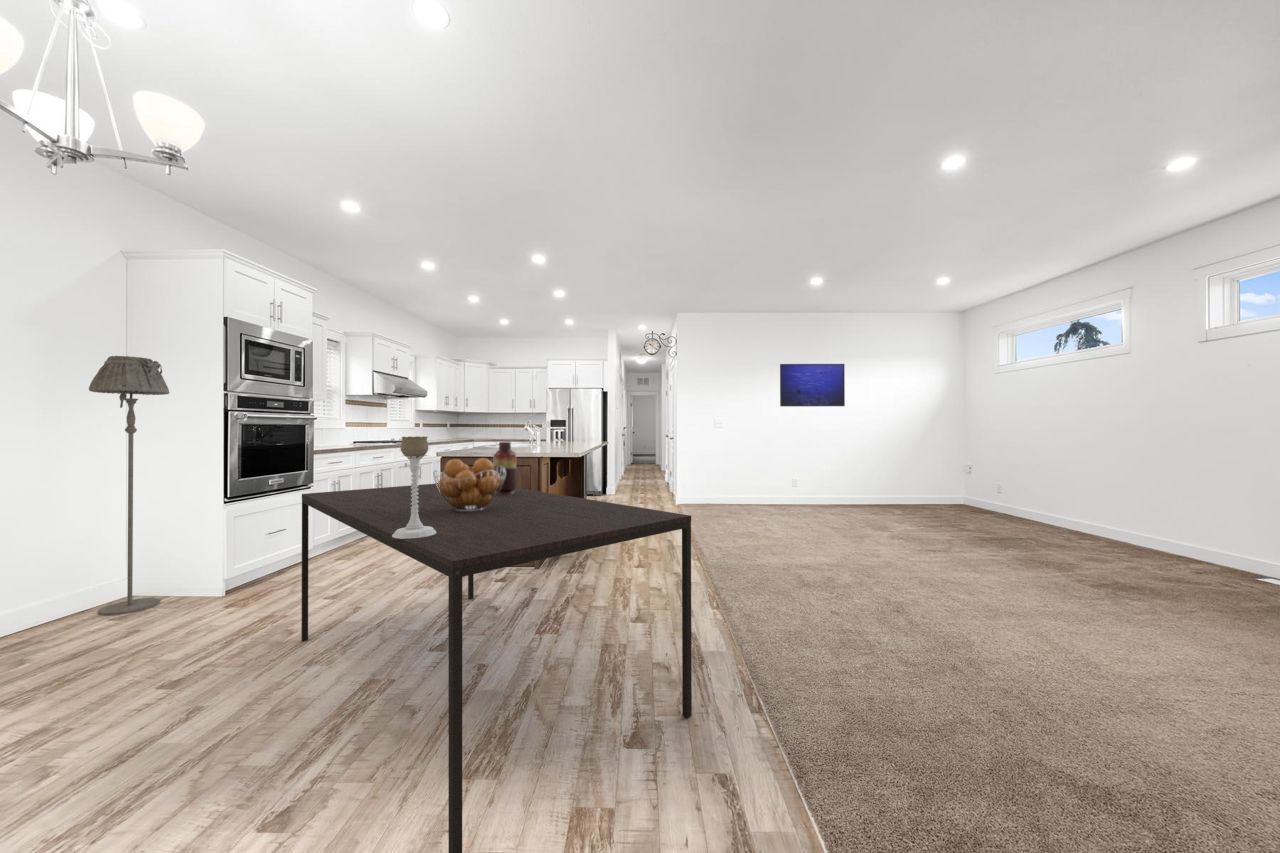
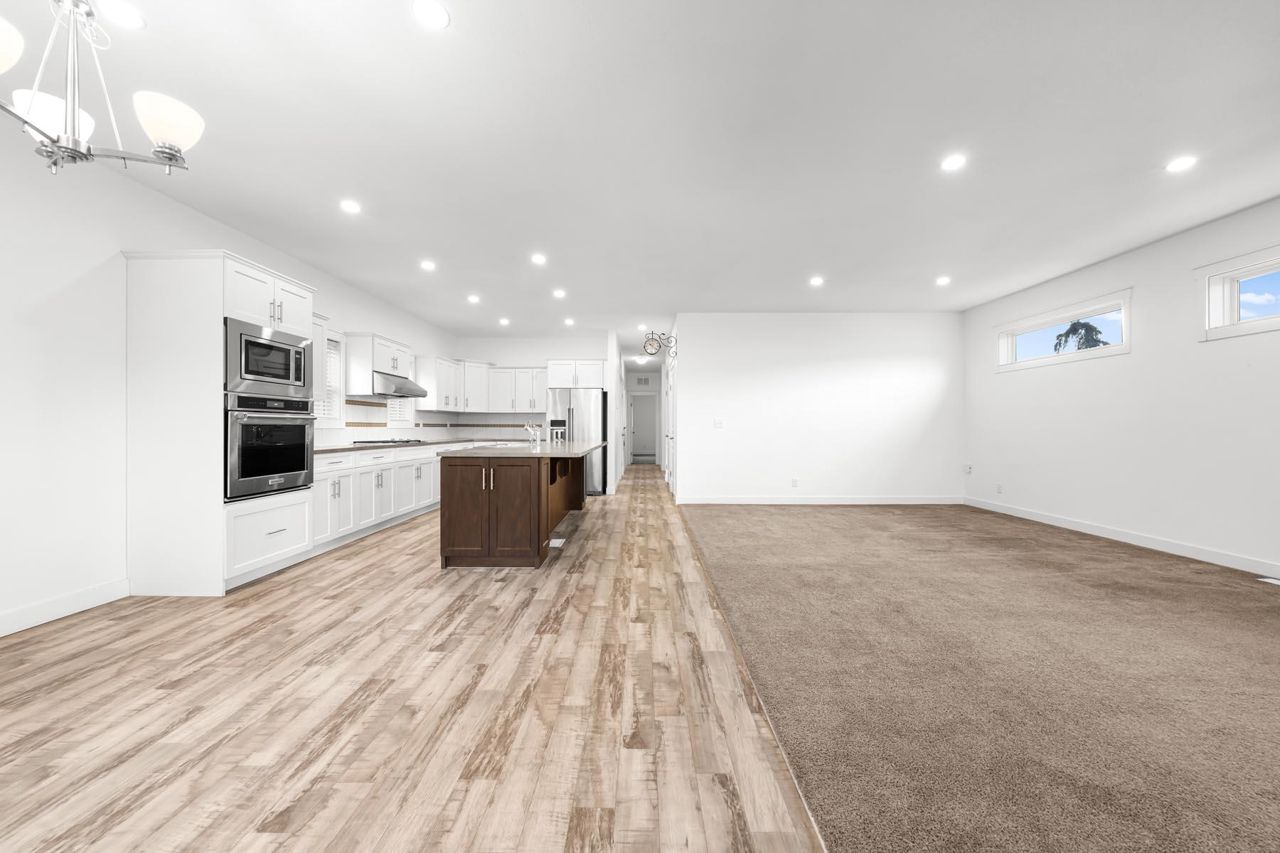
- candle holder (414, 484)
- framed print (812, 385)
- vase (504, 467)
- fruit basket (470, 483)
- floor lamp (130, 482)
- dining table (468, 587)
